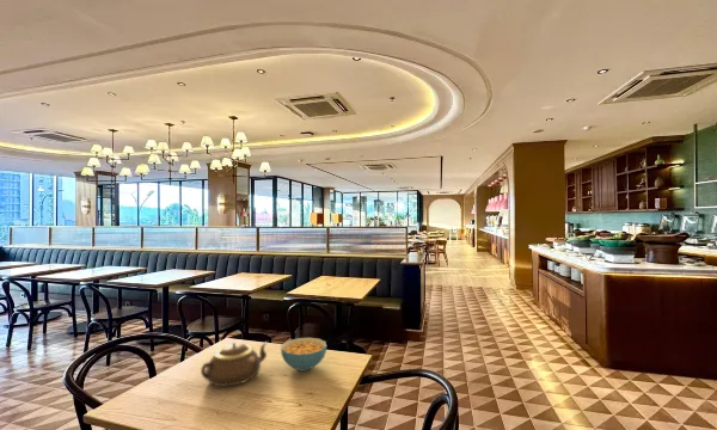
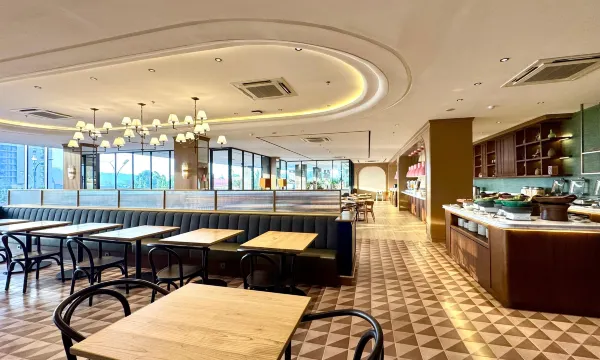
- cereal bowl (304, 356)
- teapot (234, 360)
